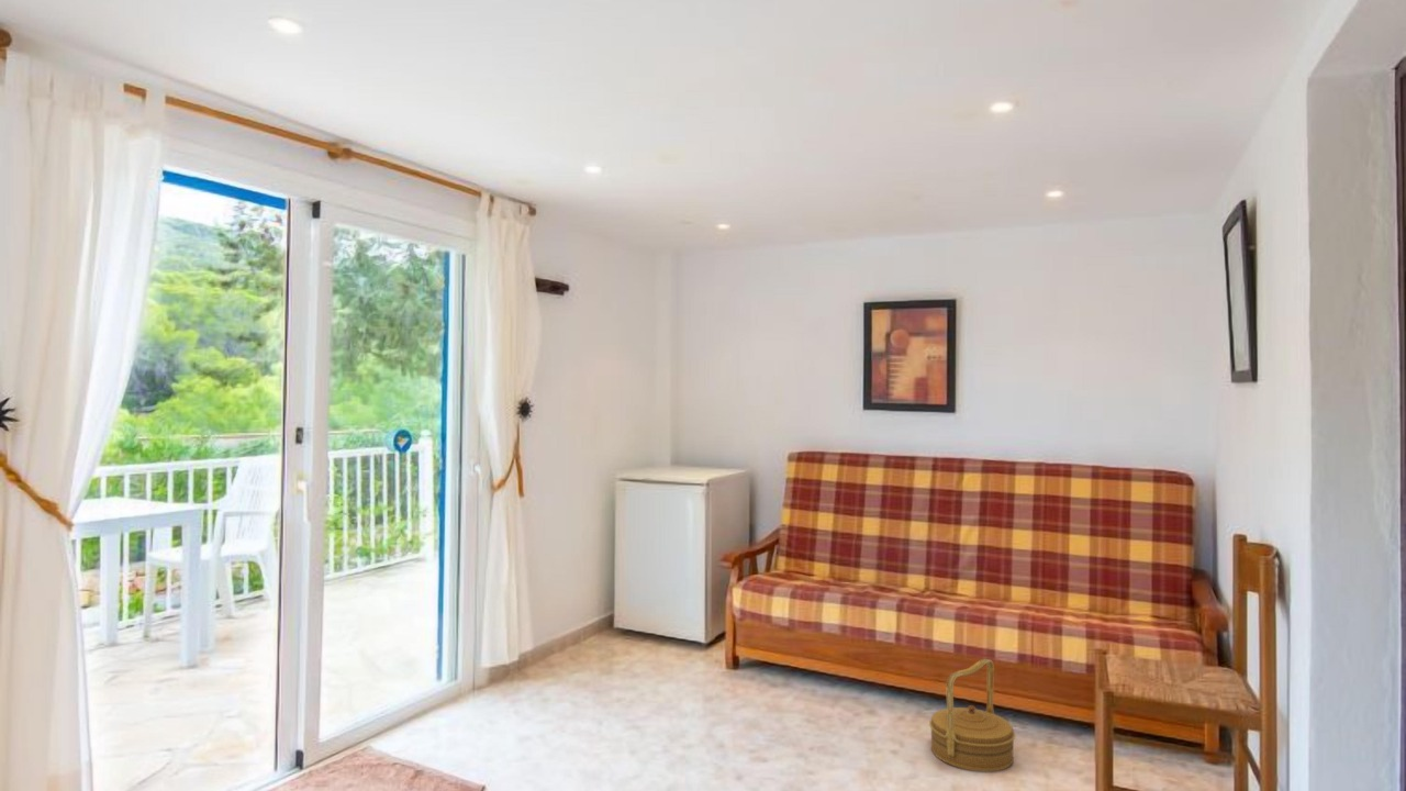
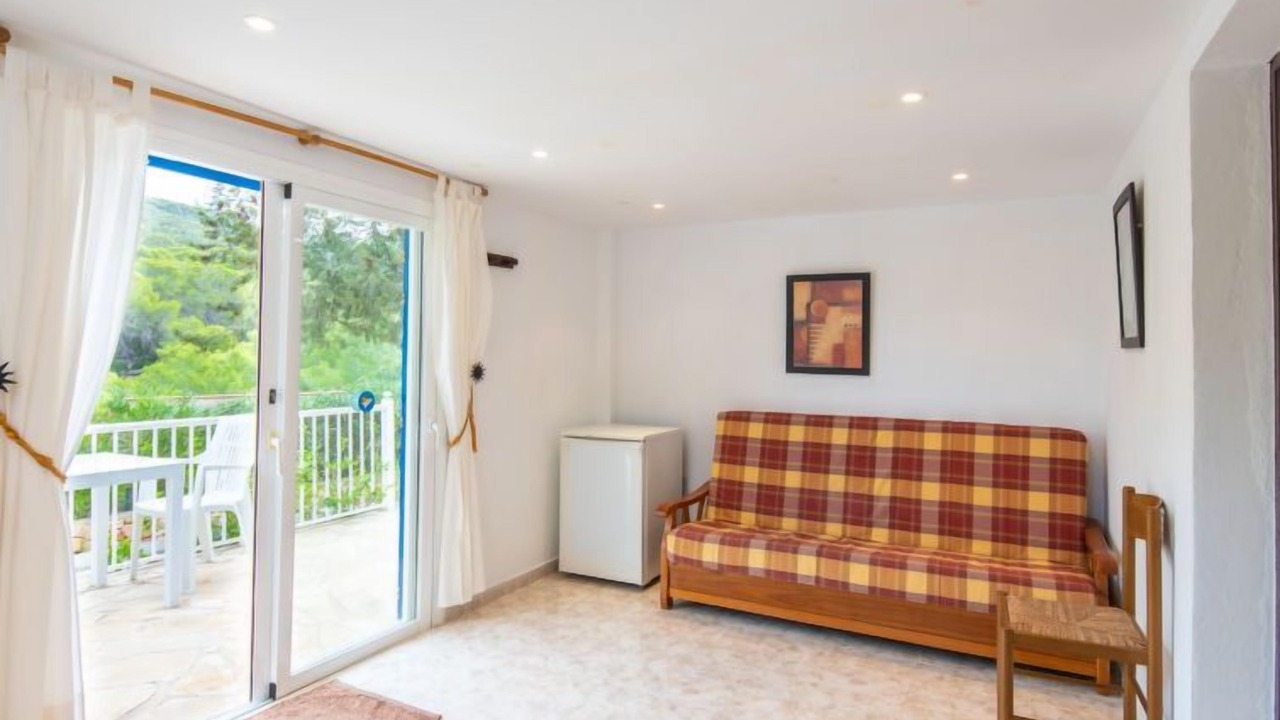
- basket (971, 710)
